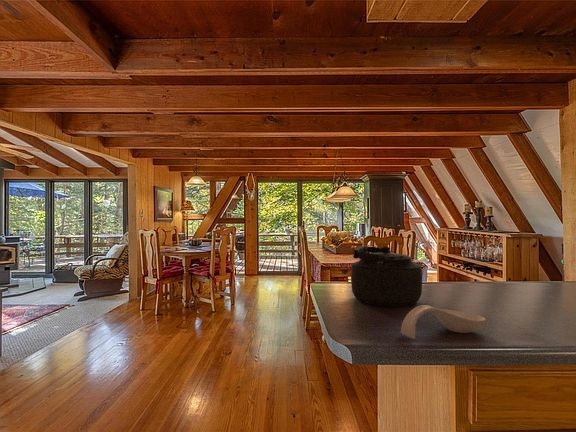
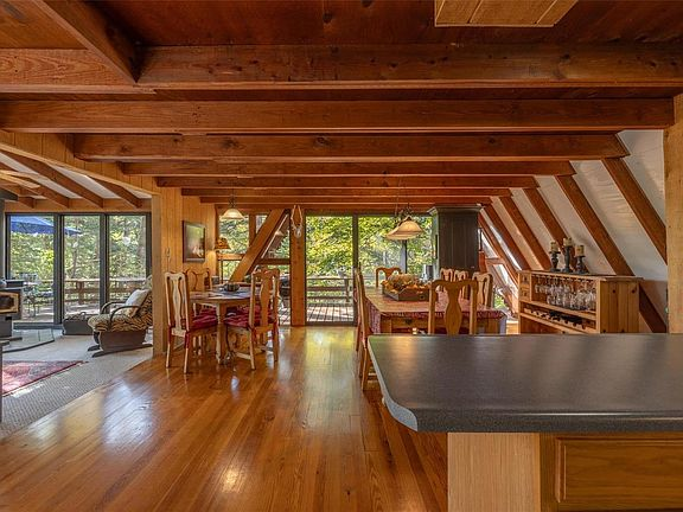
- spoon rest (443, 318)
- kettle (384, 273)
